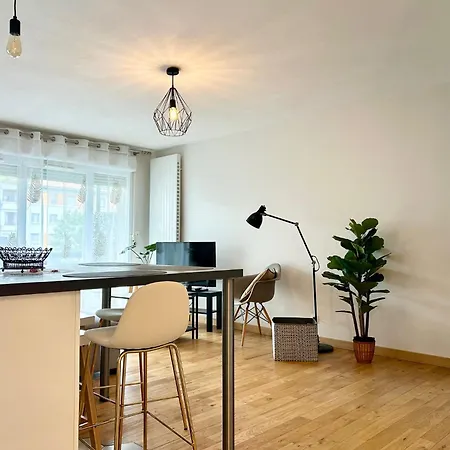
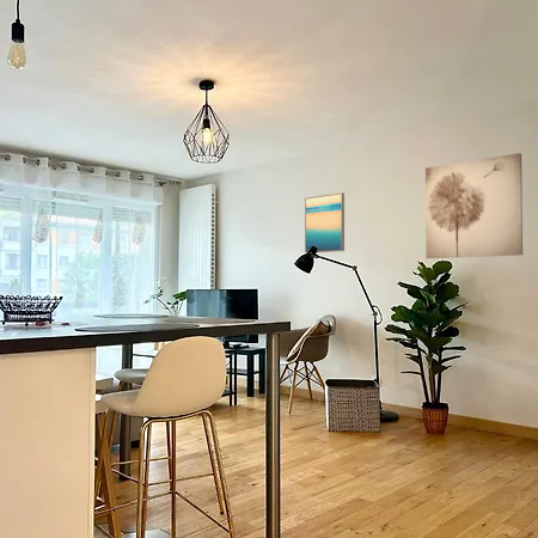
+ wall art (324, 224)
+ wall art (471, 208)
